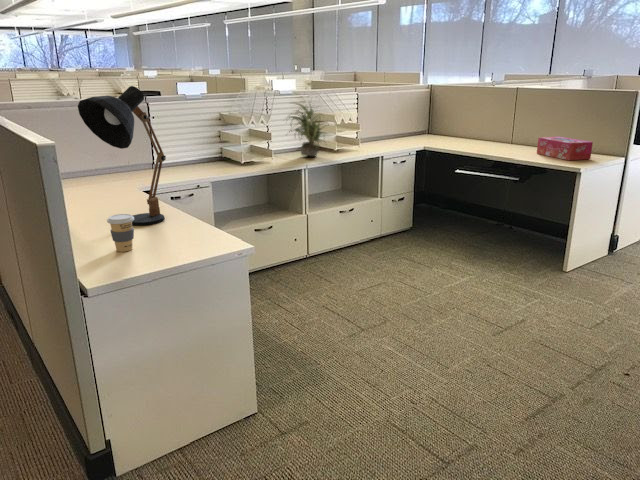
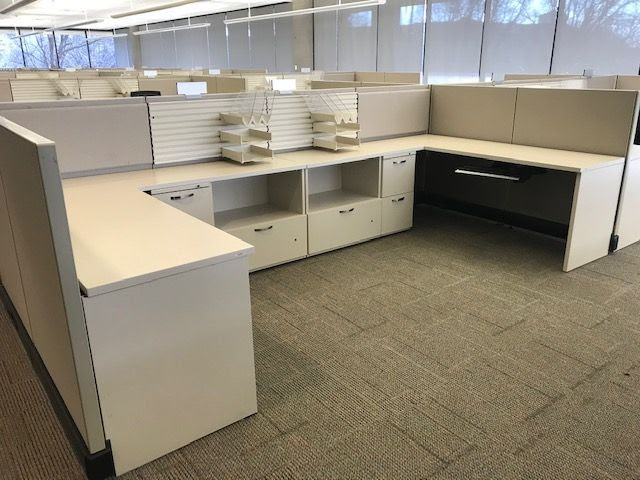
- tissue box (563, 147)
- potted plant (306, 128)
- desk lamp (127, 147)
- coffee cup (122, 233)
